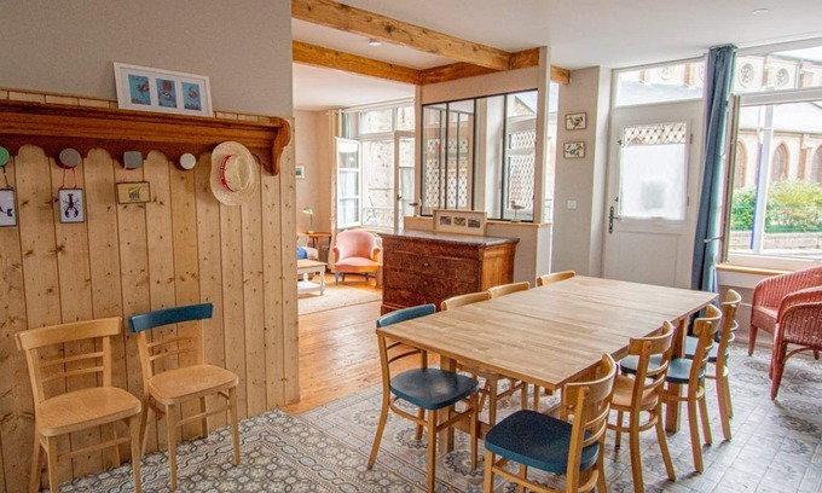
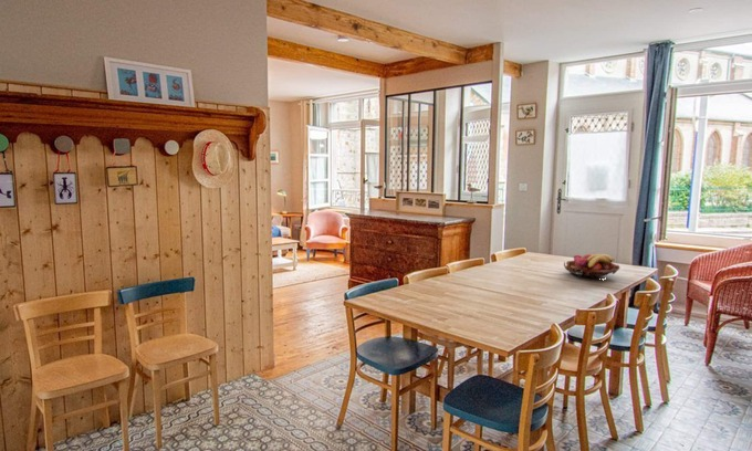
+ fruit basket (592, 264)
